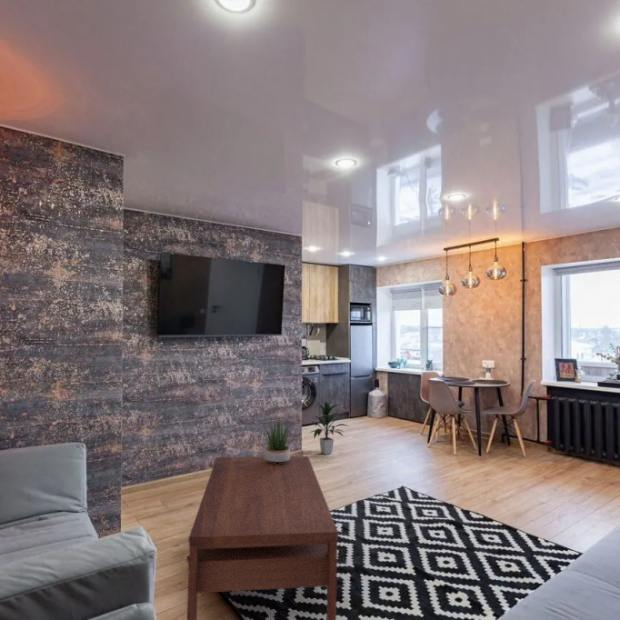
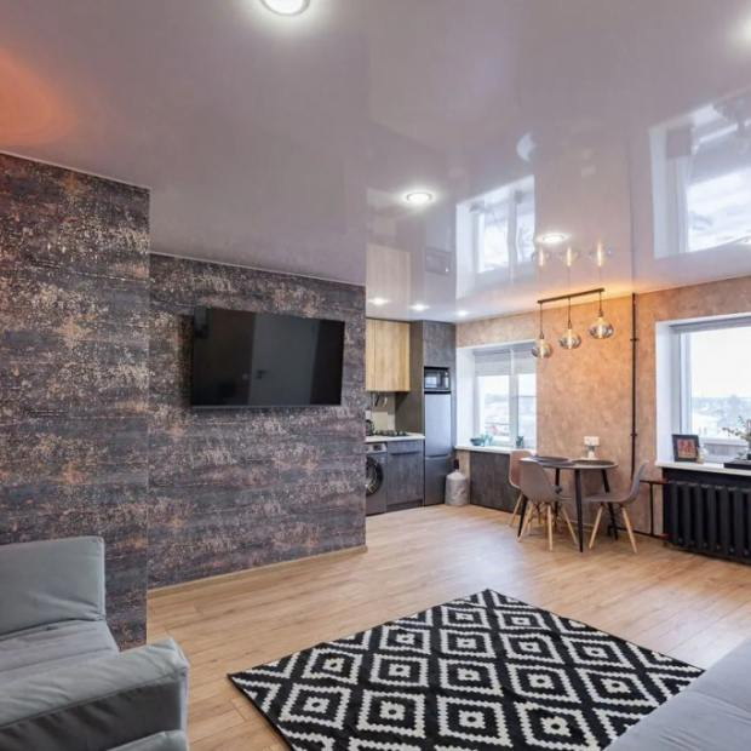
- potted plant (278, 439)
- indoor plant (326, 425)
- coffee table (262, 530)
